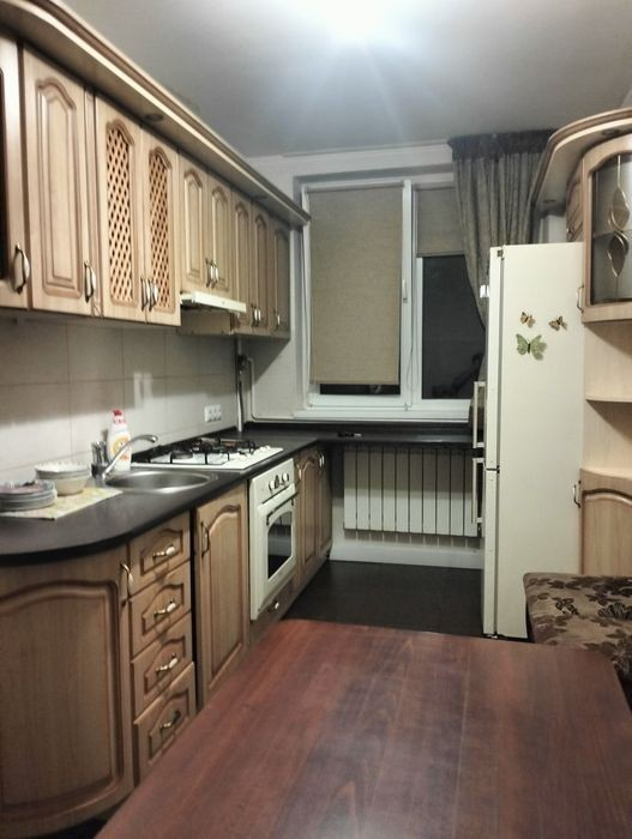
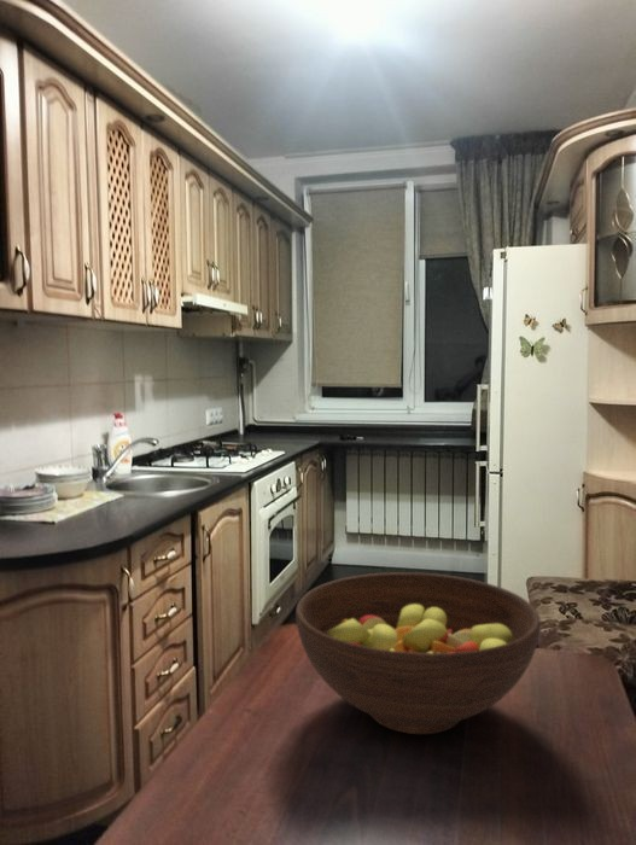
+ fruit bowl (414, 659)
